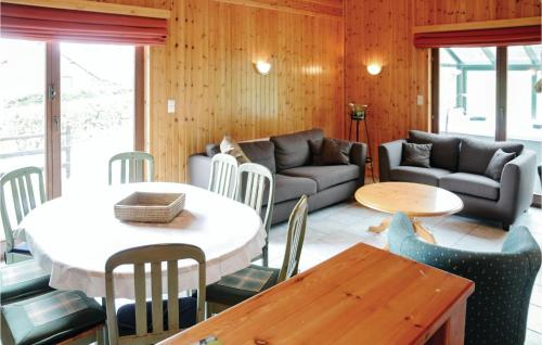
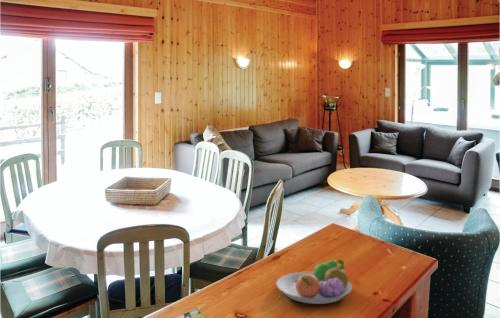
+ fruit bowl (316, 276)
